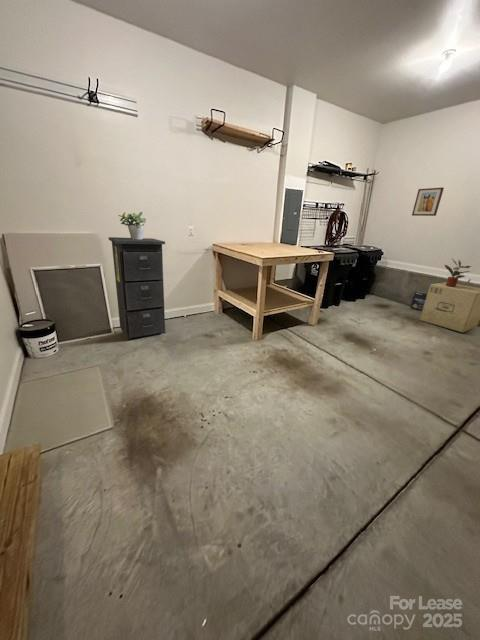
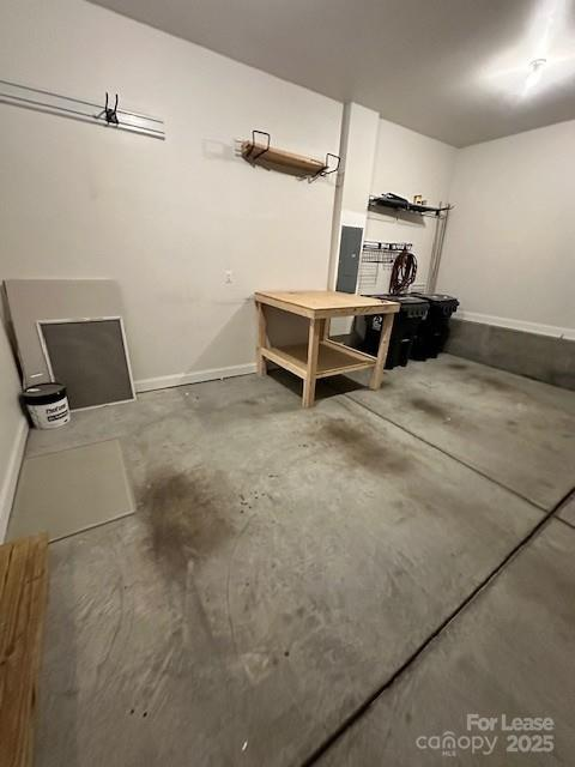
- cardboard box (453, 305)
- potted plant (133, 225)
- box (422, 301)
- potted plant (457, 273)
- filing cabinet (140, 288)
- wall art (427, 202)
